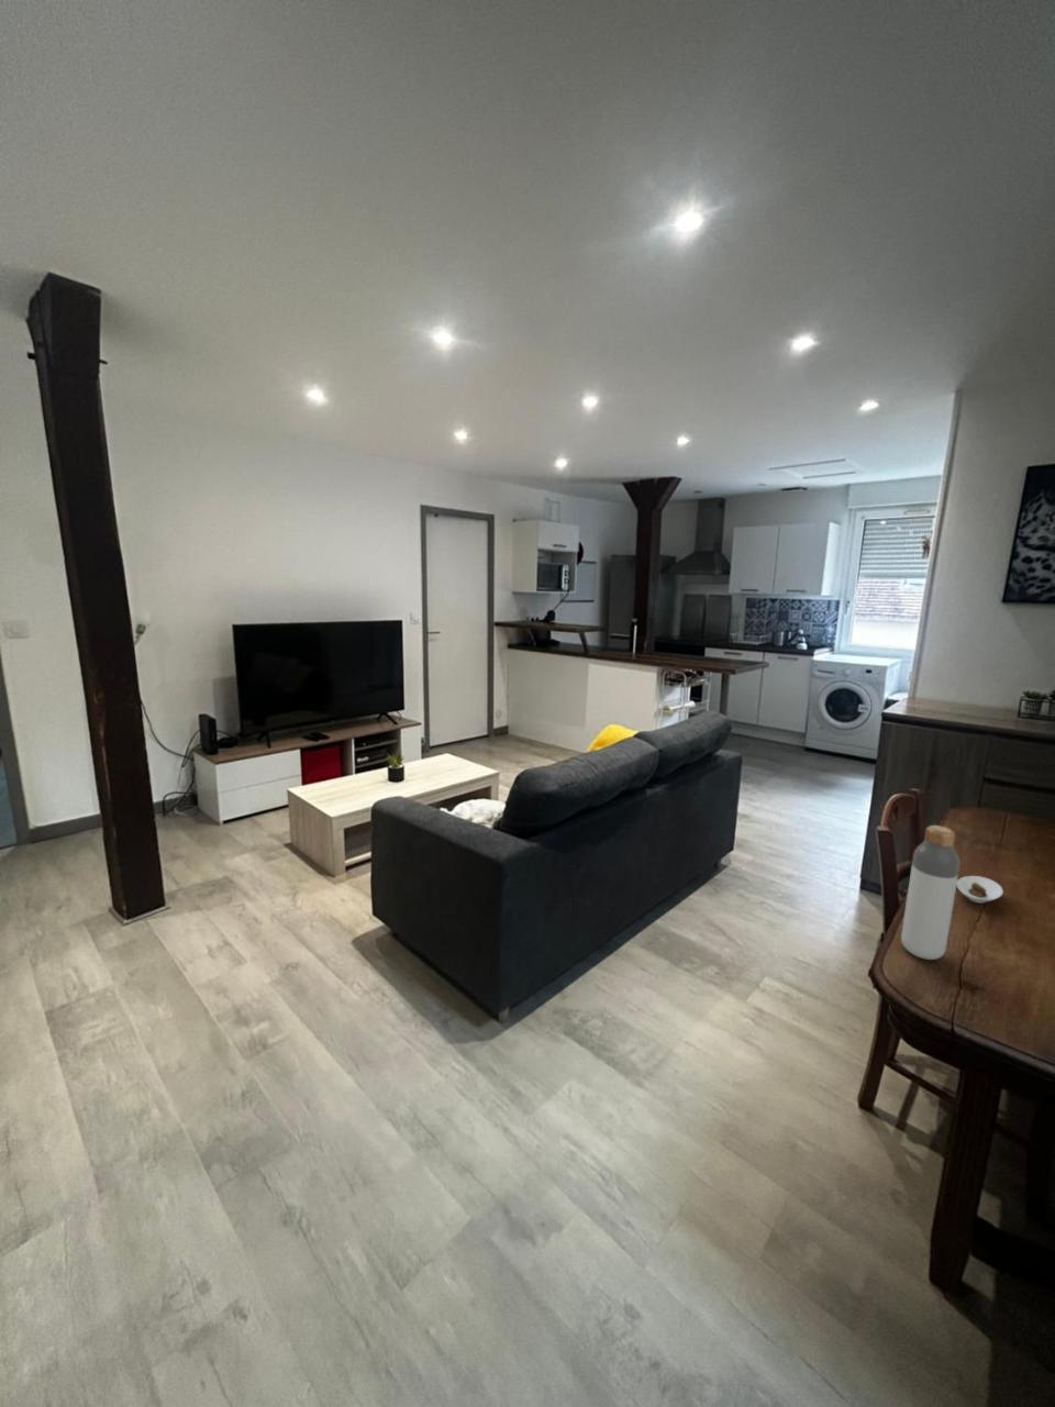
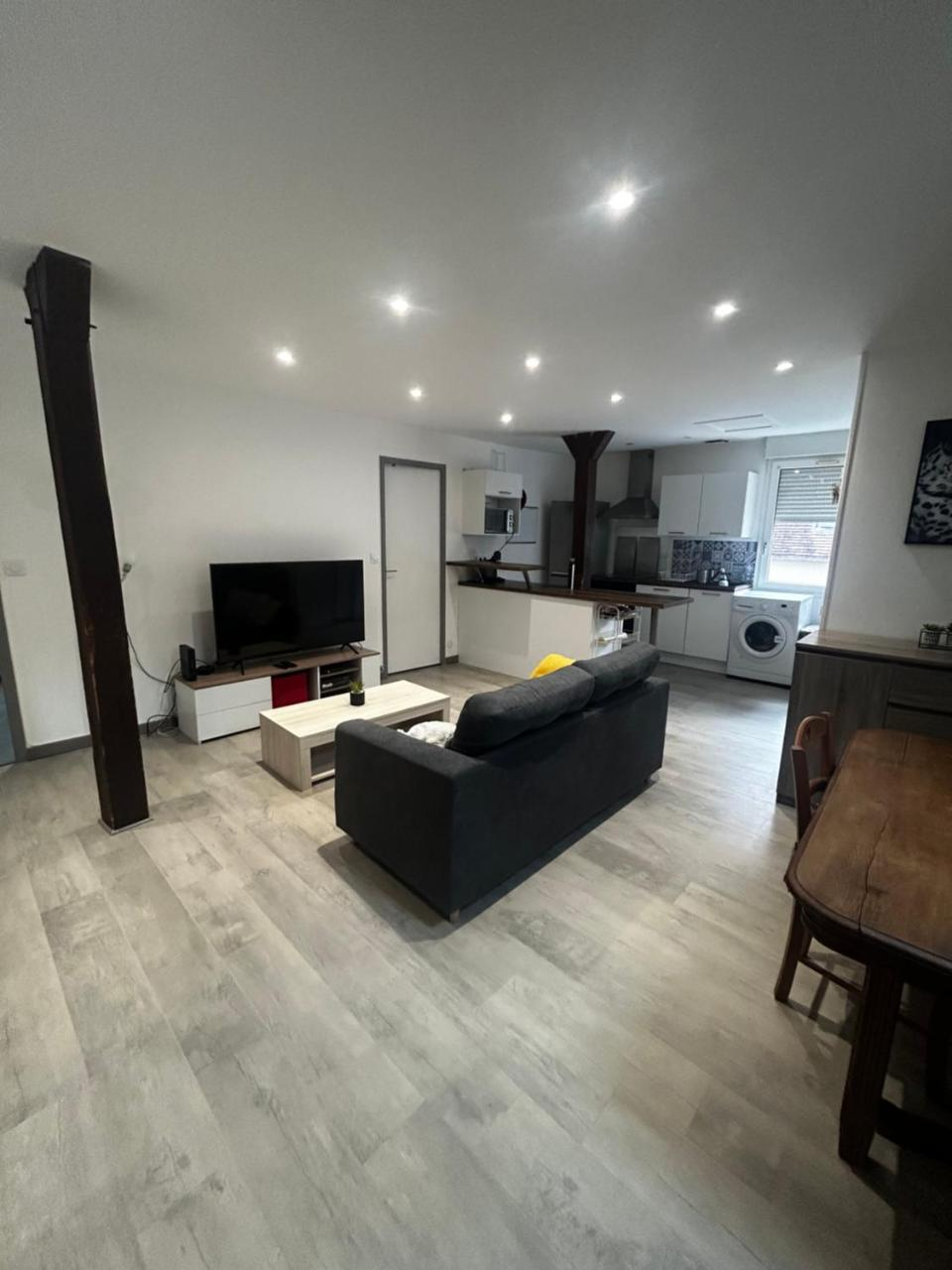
- saucer (979, 891)
- bottle (931, 892)
